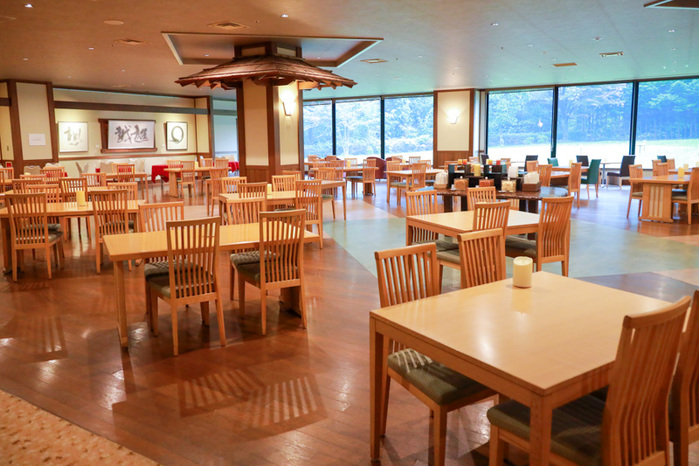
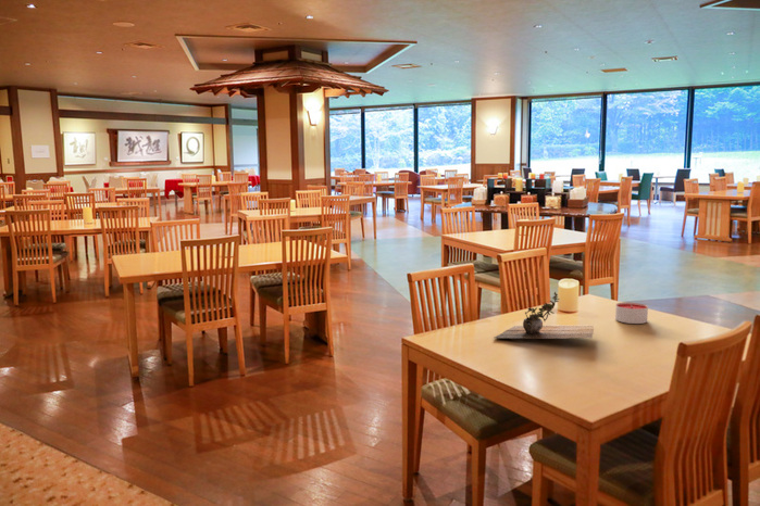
+ candle (631, 312)
+ succulent plant (549, 314)
